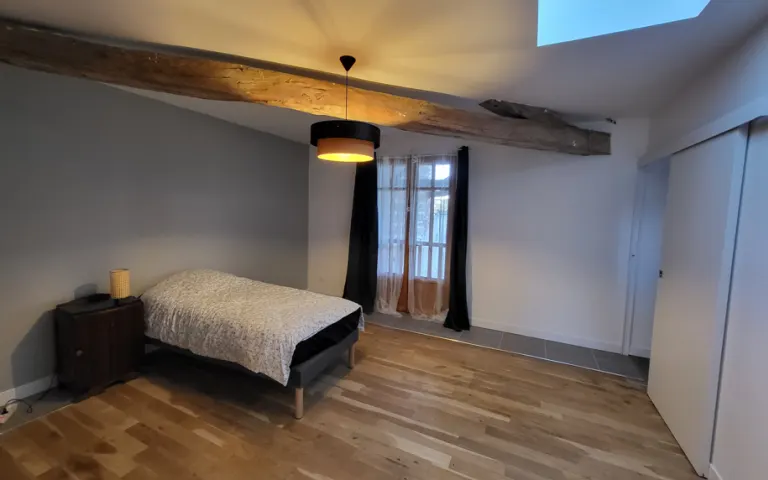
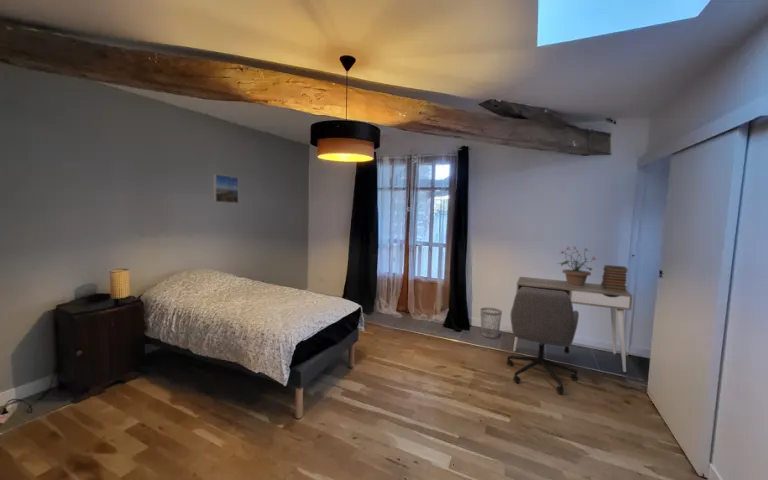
+ desk (573, 303)
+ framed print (226, 189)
+ office chair (542, 331)
+ wastebasket (490, 323)
+ book stack (614, 277)
+ potted plant (575, 265)
